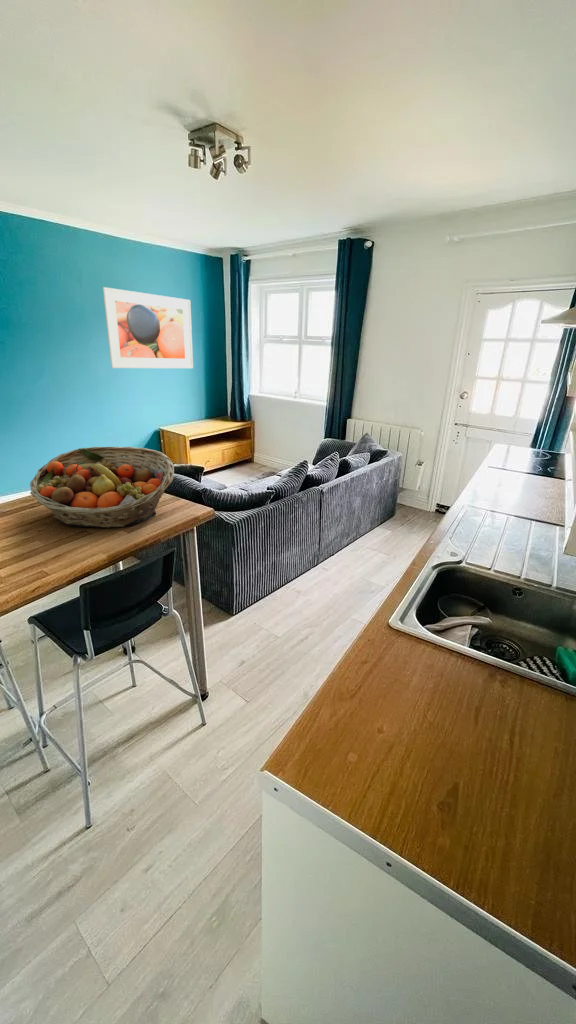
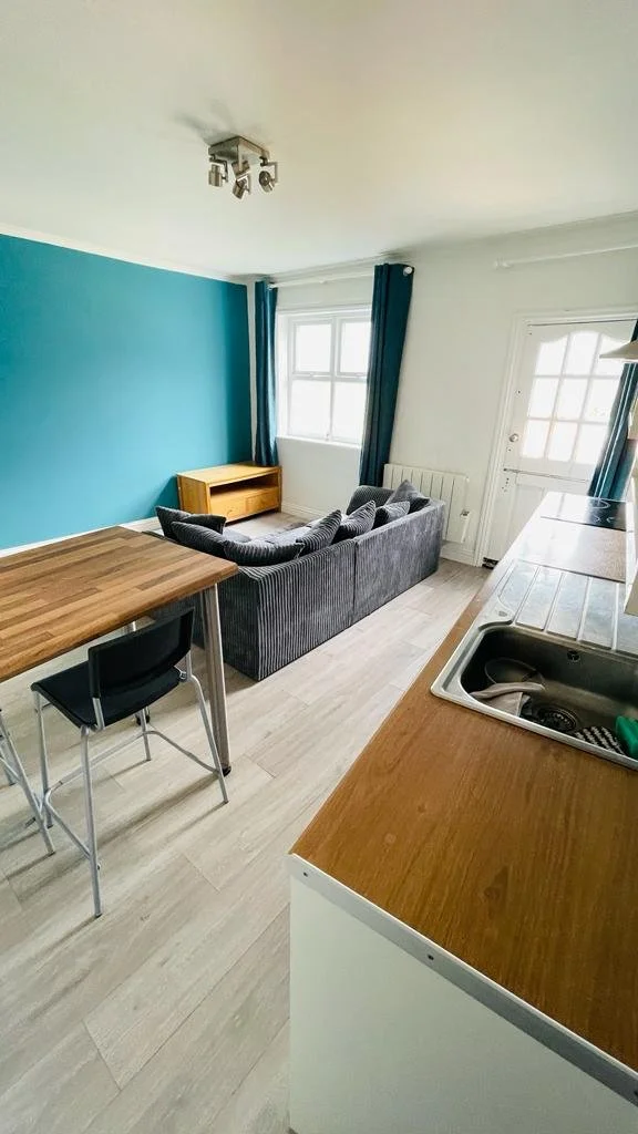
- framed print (152, 332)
- fruit basket (106, 485)
